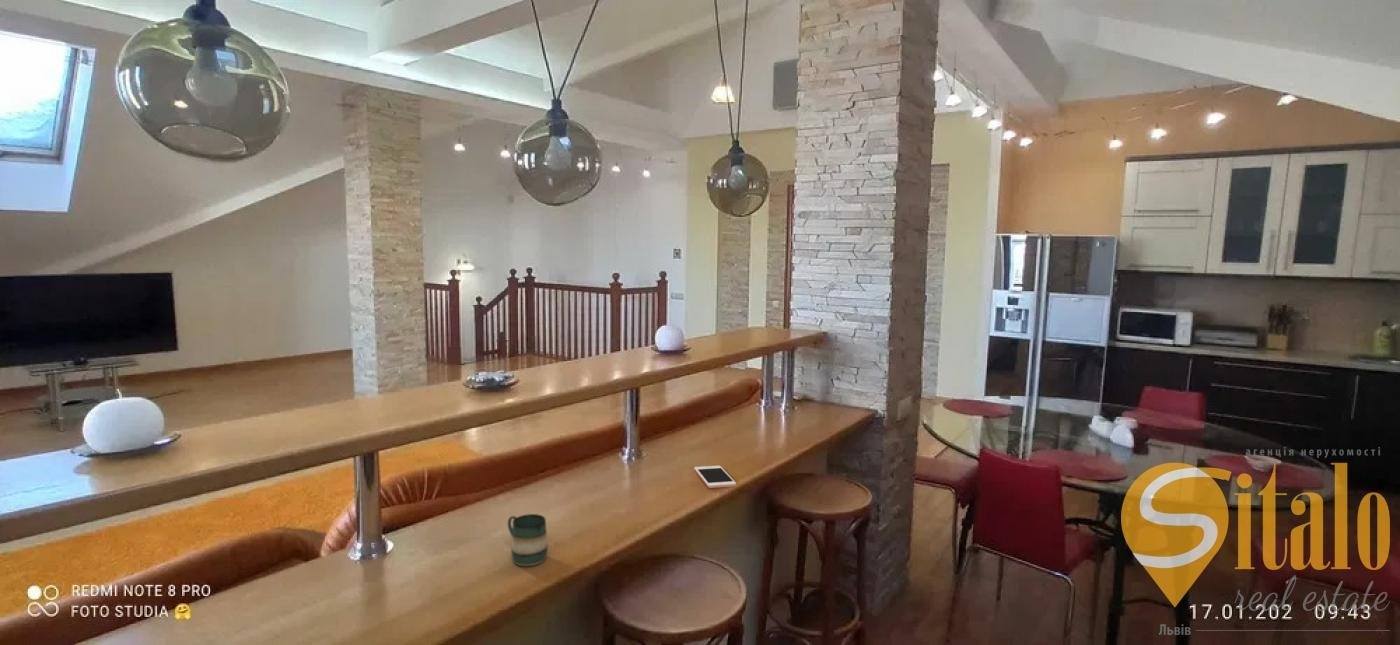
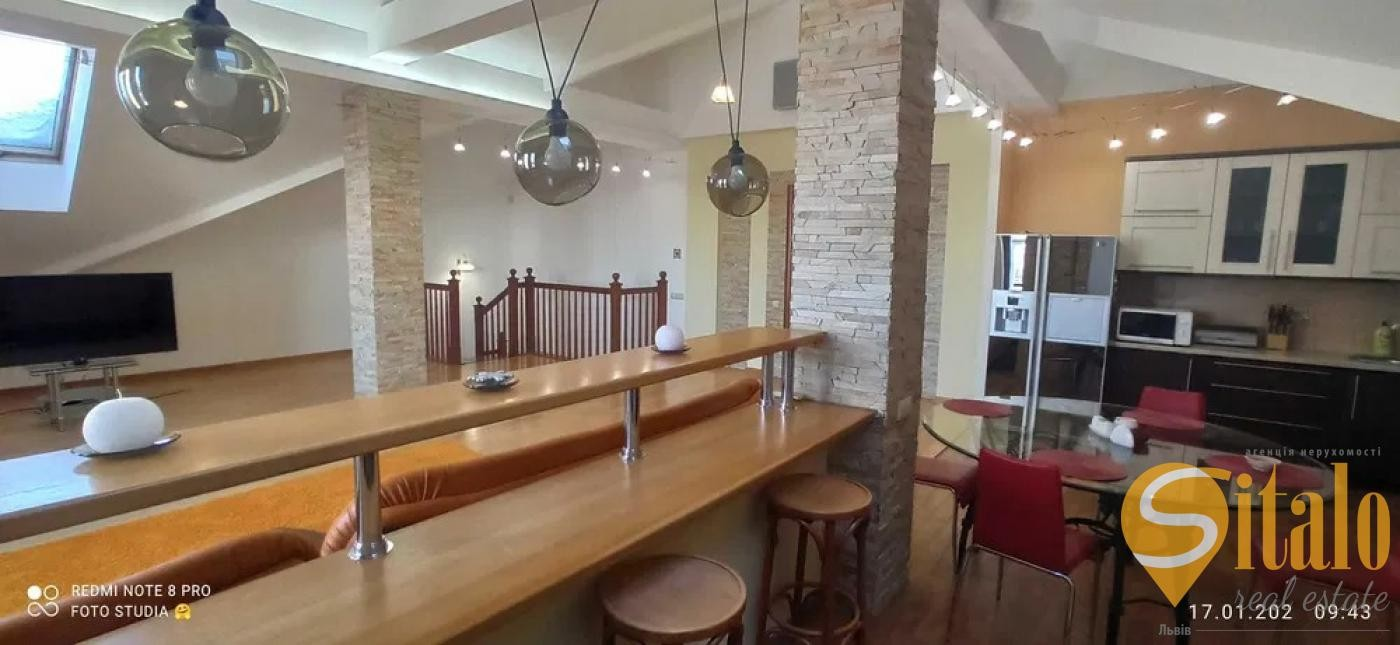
- mug (524, 537)
- cell phone (714, 476)
